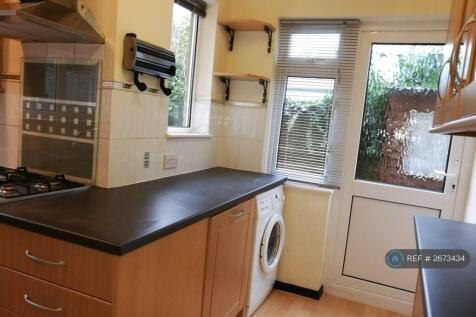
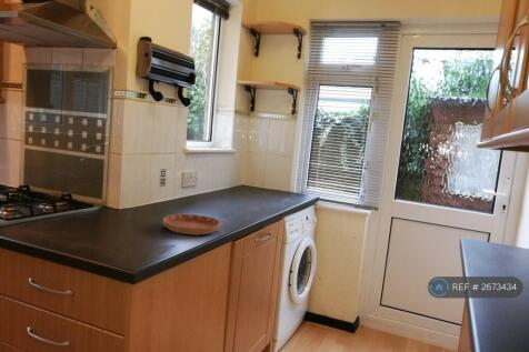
+ saucer (191, 224)
